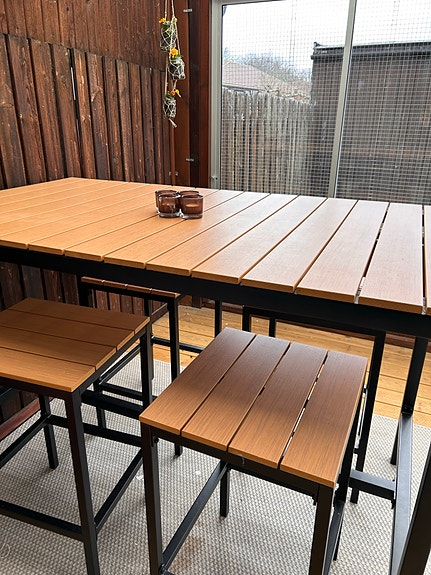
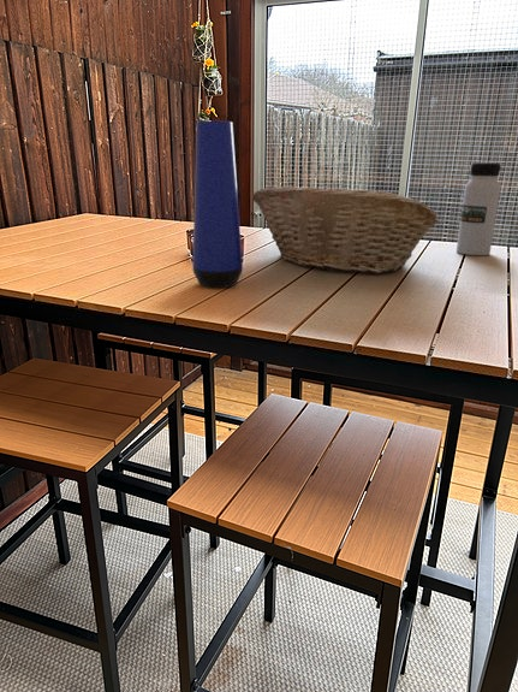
+ fruit basket (340, 224)
+ vase (216, 206)
+ water bottle (478, 208)
